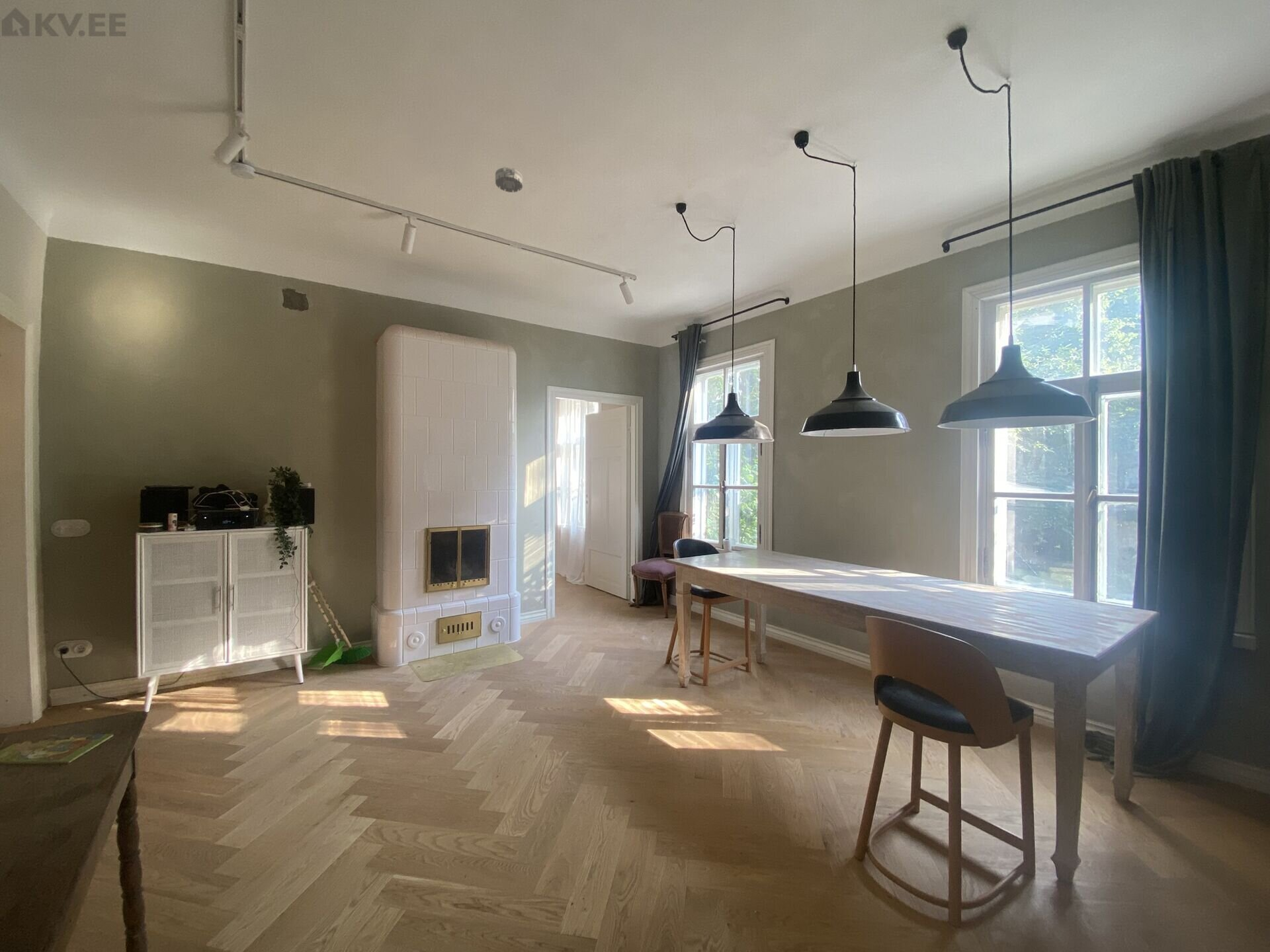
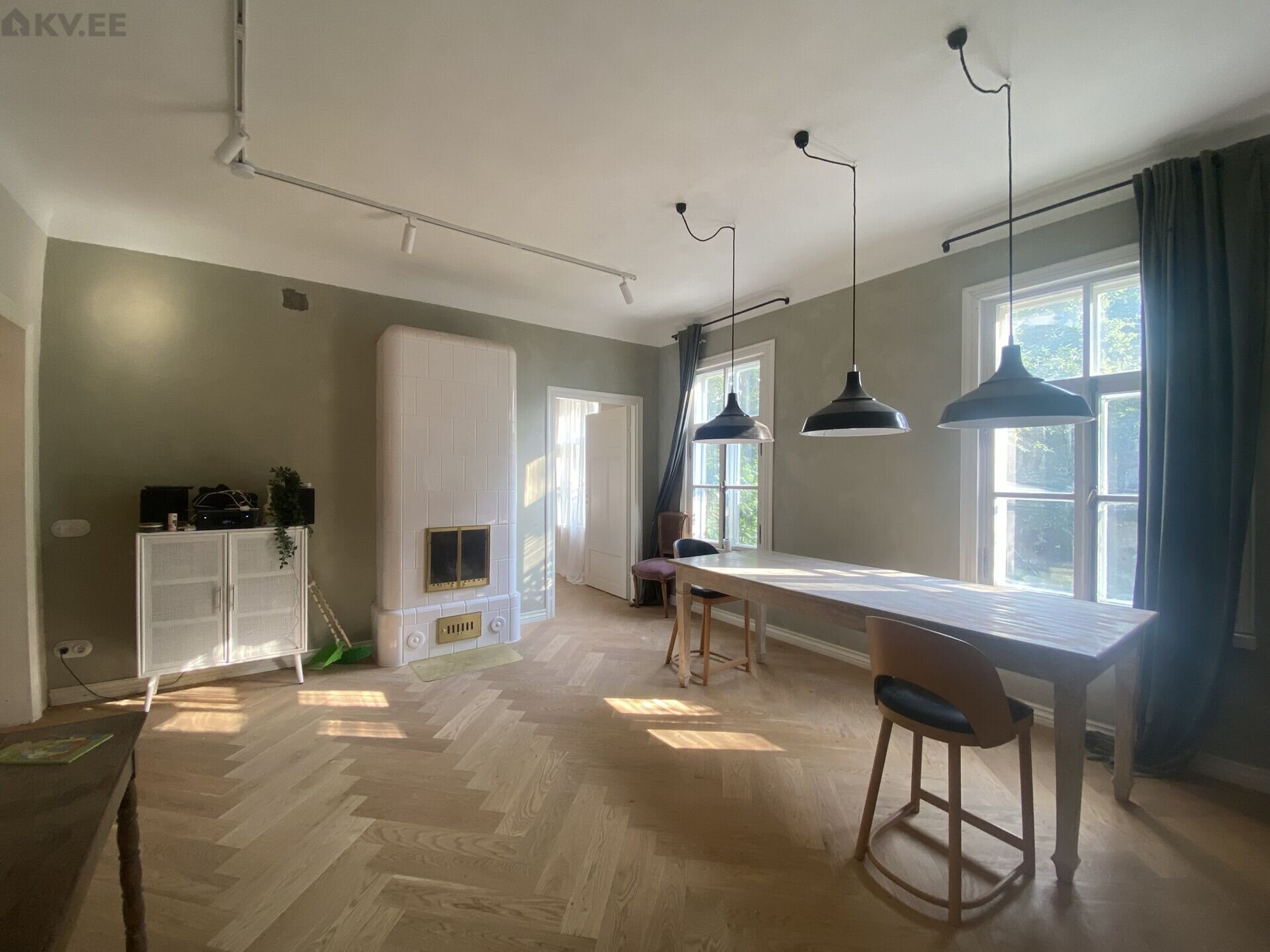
- smoke detector (509, 179)
